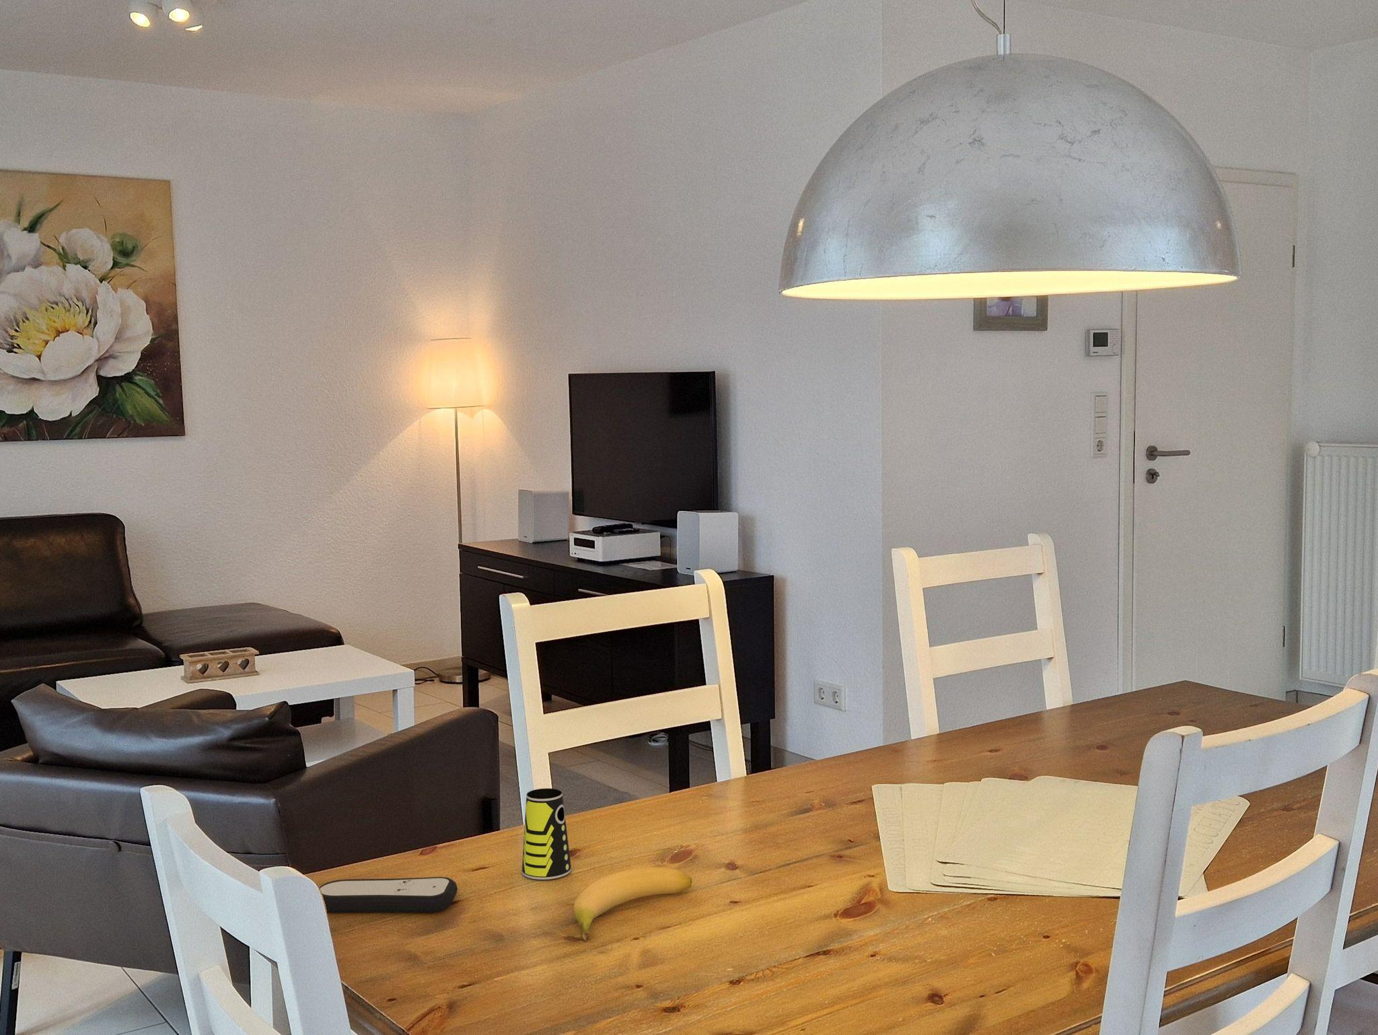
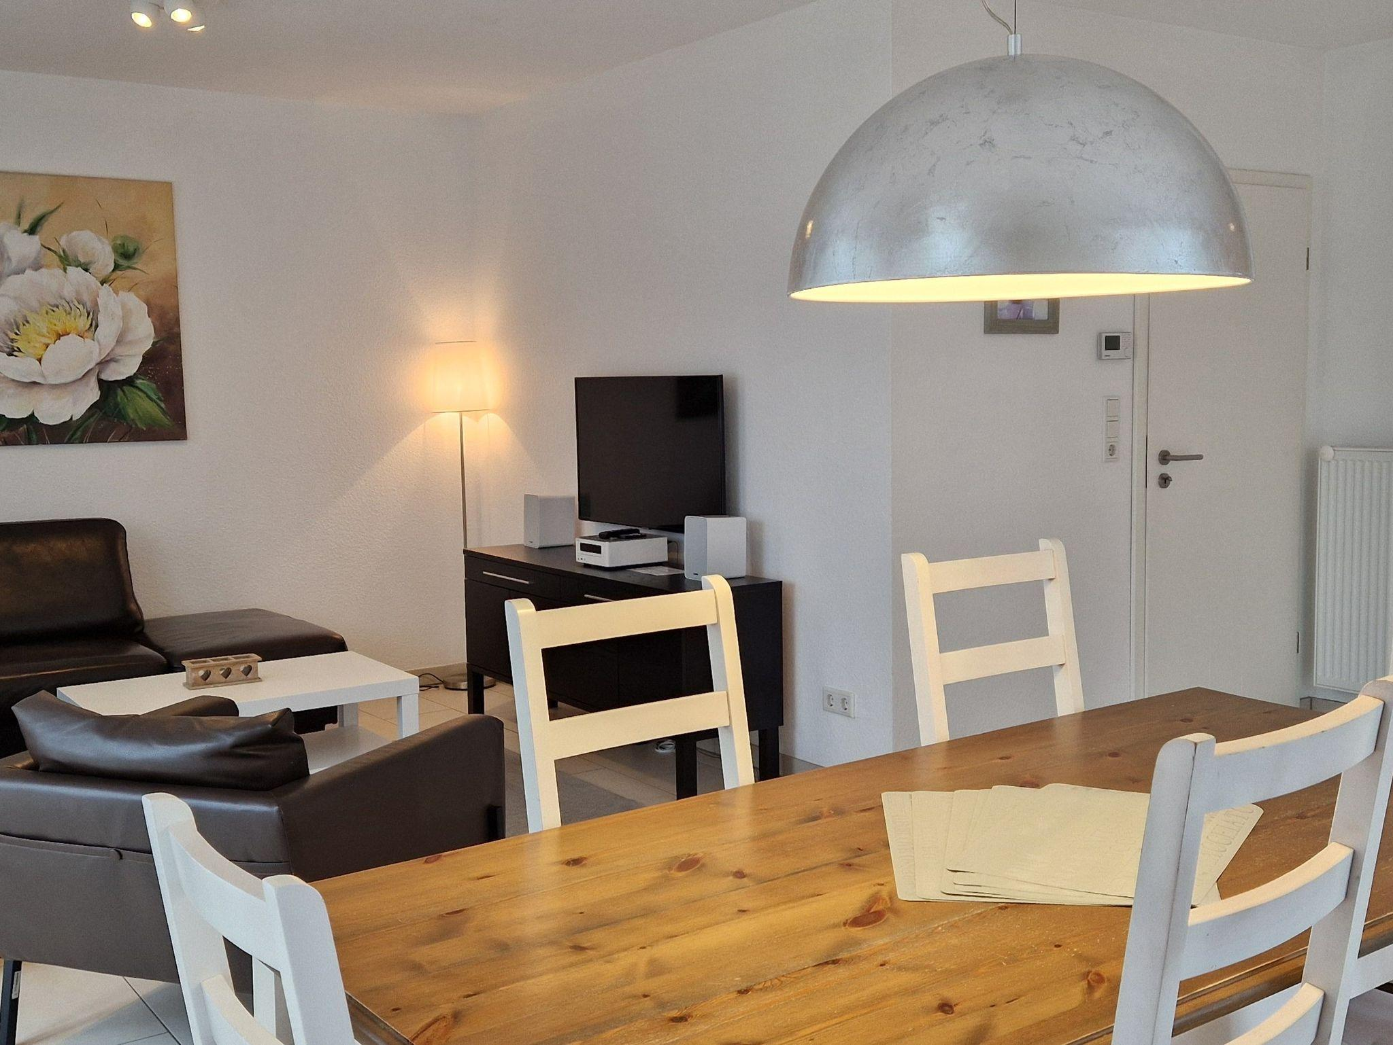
- remote control (385, 895)
- cup (546, 832)
- banana (629, 894)
